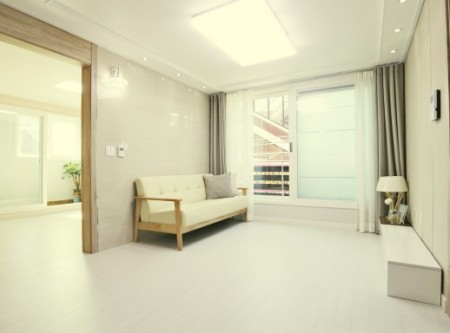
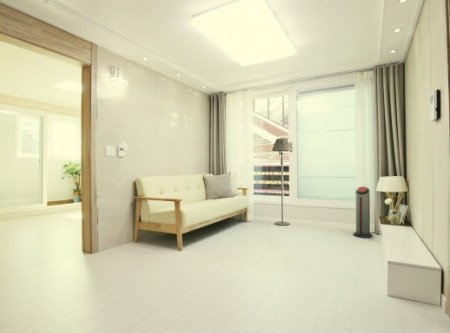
+ air purifier (362, 211)
+ floor lamp (281, 181)
